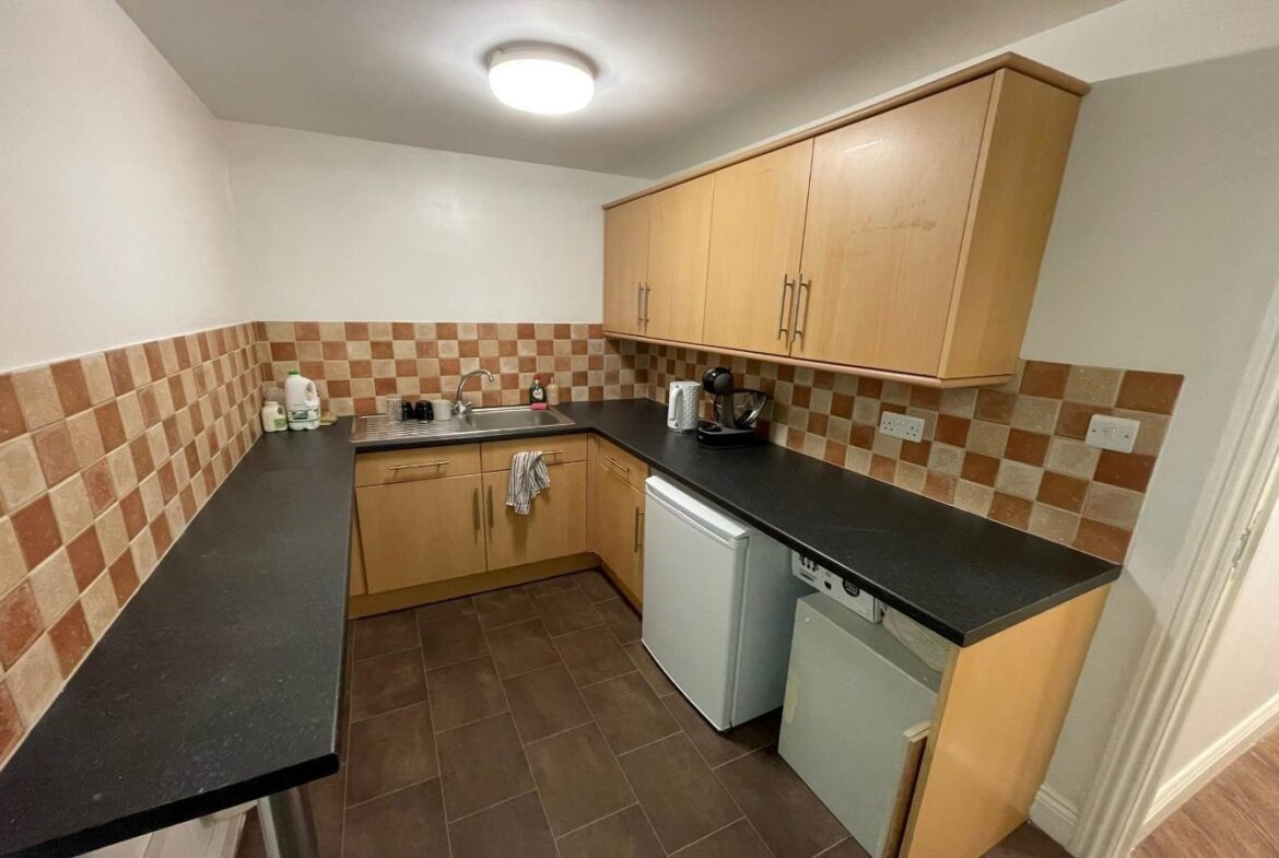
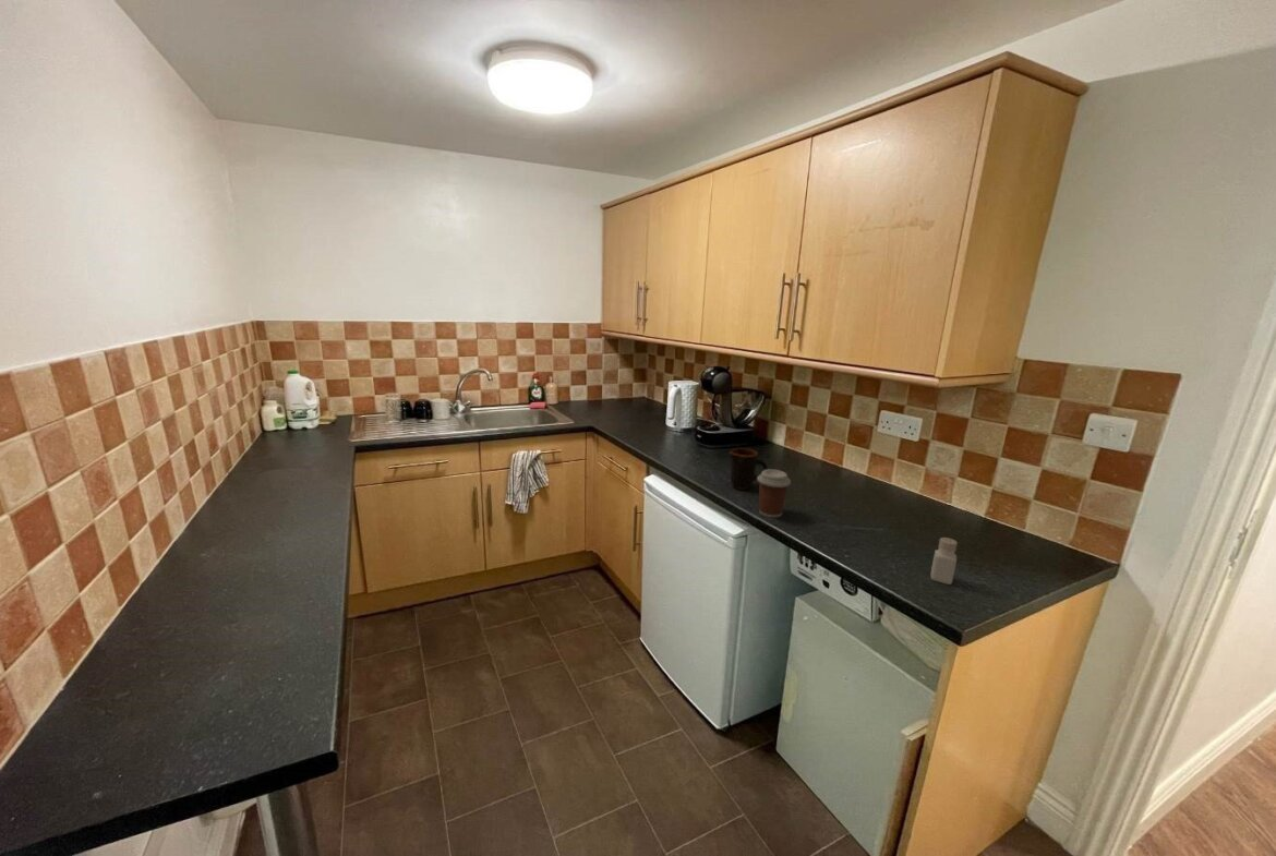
+ pepper shaker (944, 559)
+ mug (747, 469)
+ coffee cup (772, 493)
